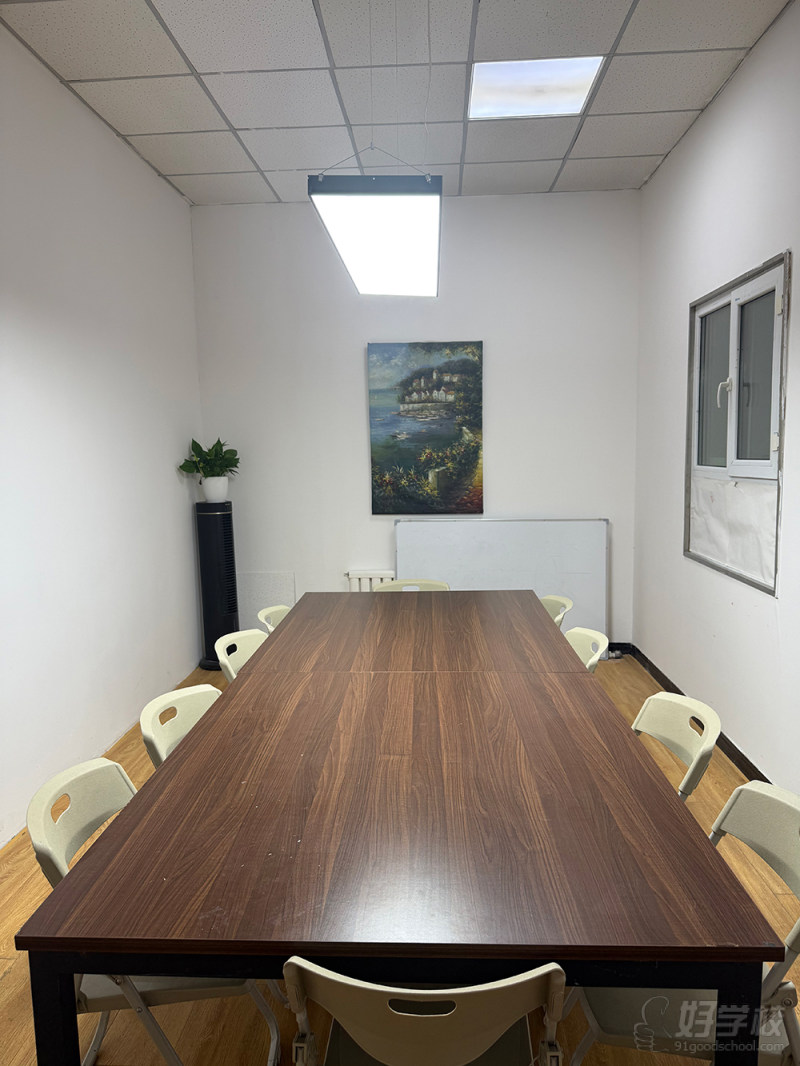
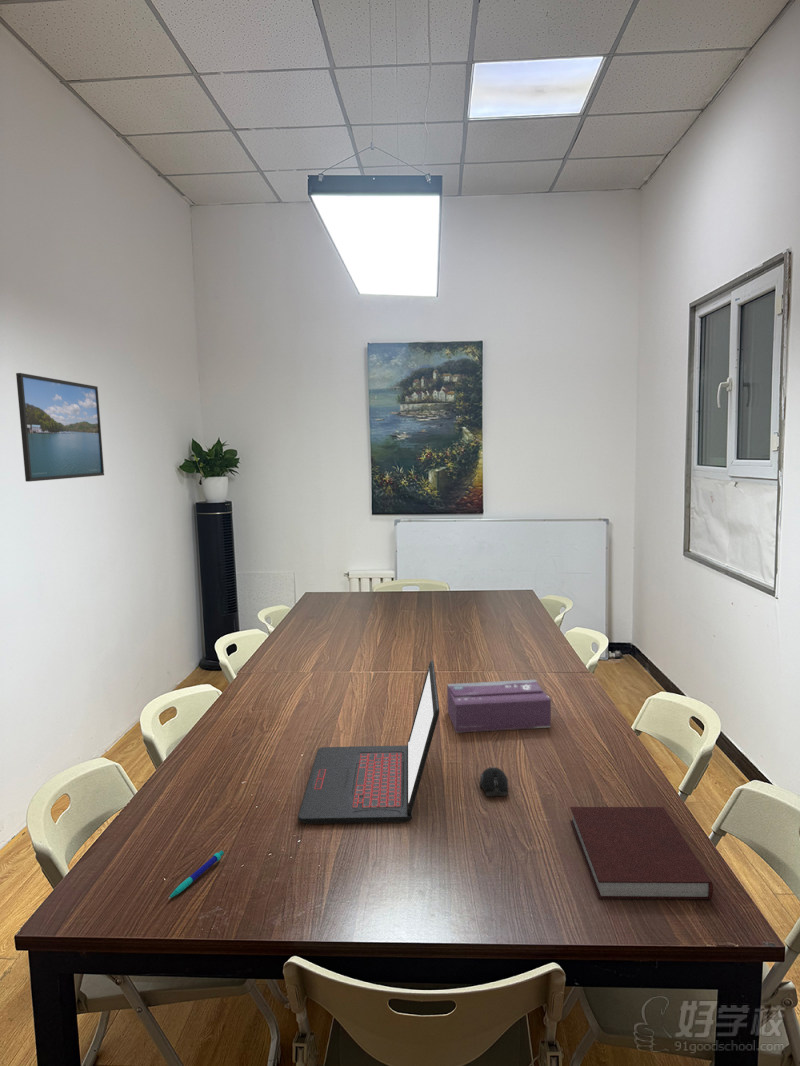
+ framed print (64, 429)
+ notebook (634, 848)
+ computer mouse (494, 778)
+ tissue box (497, 704)
+ laptop (371, 746)
+ pen (196, 873)
